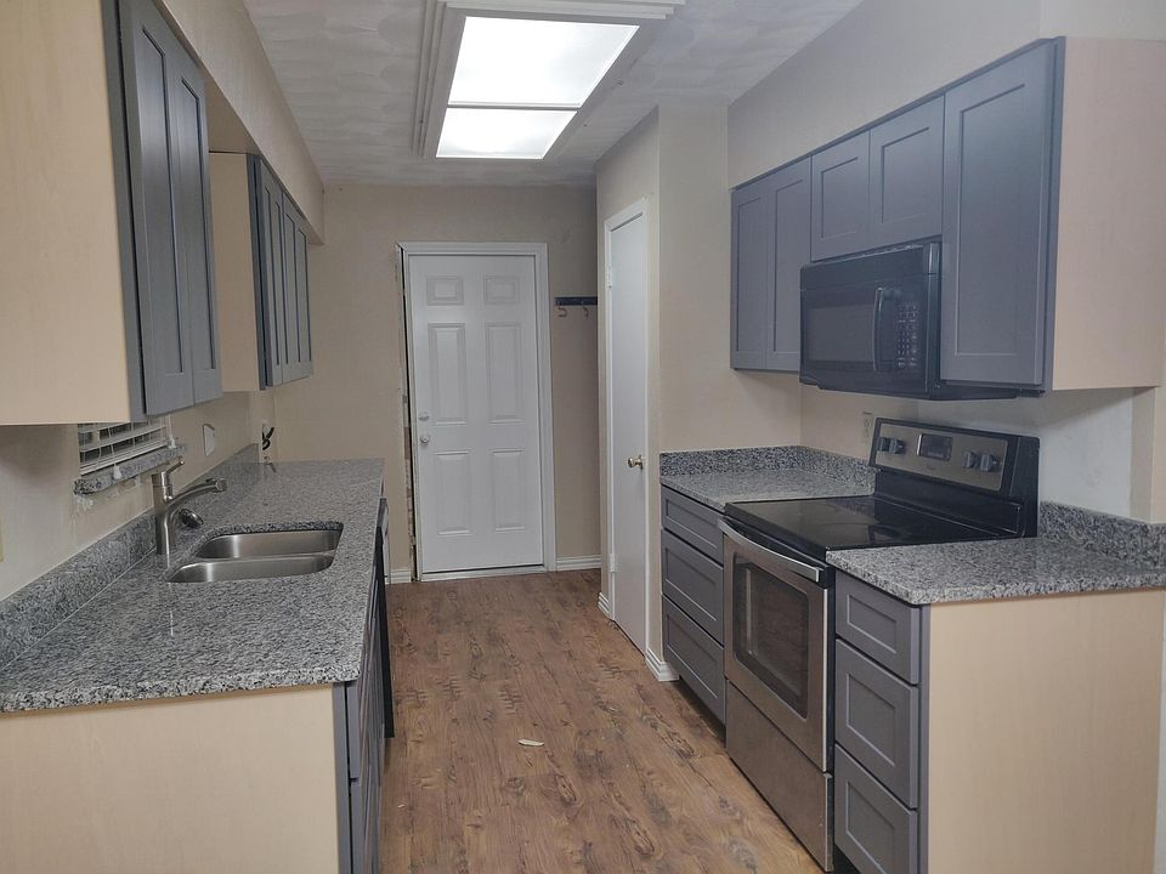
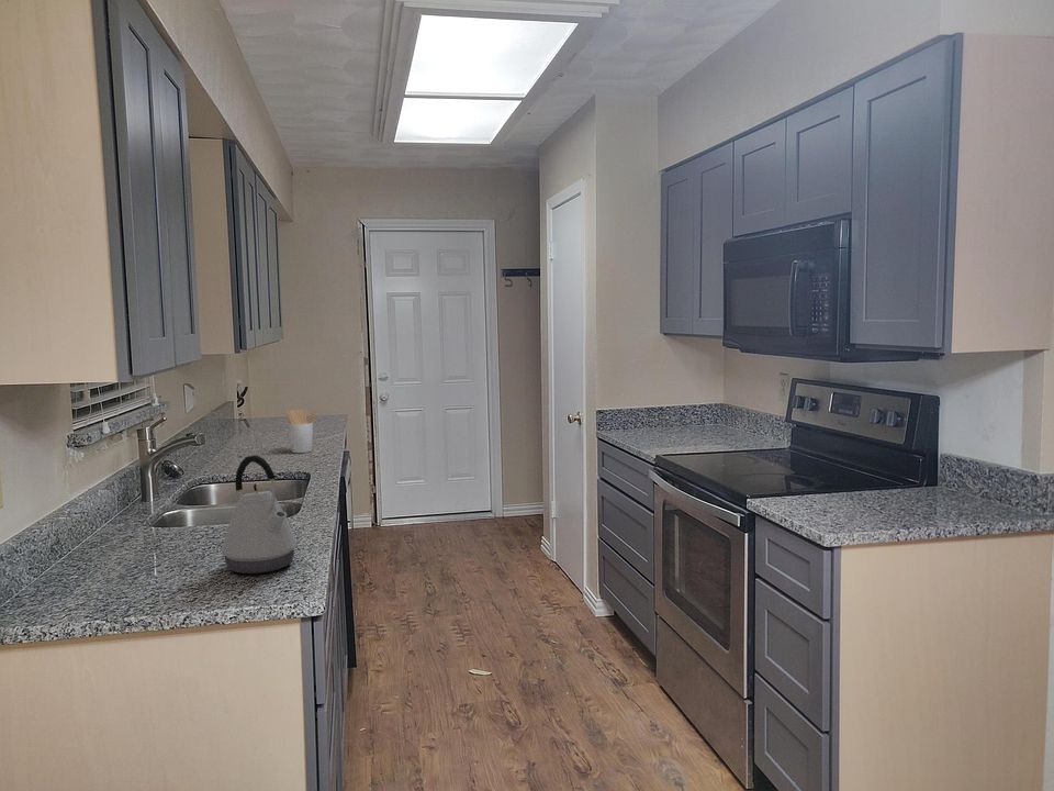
+ utensil holder (300, 430)
+ kettle (259, 511)
